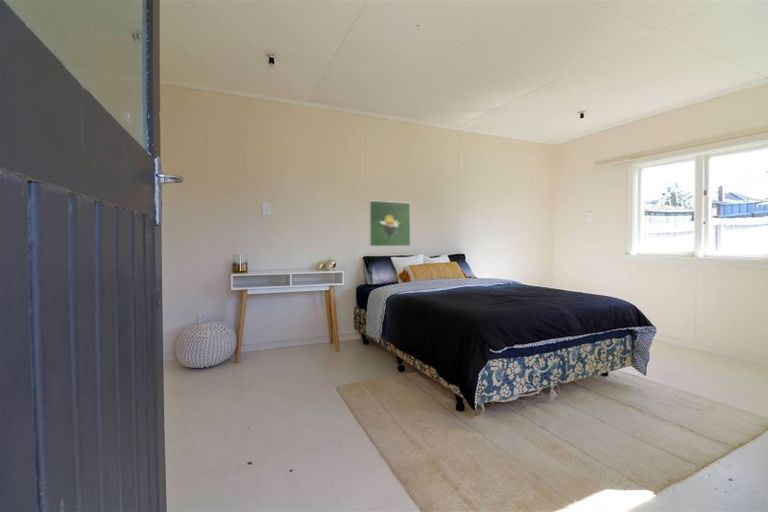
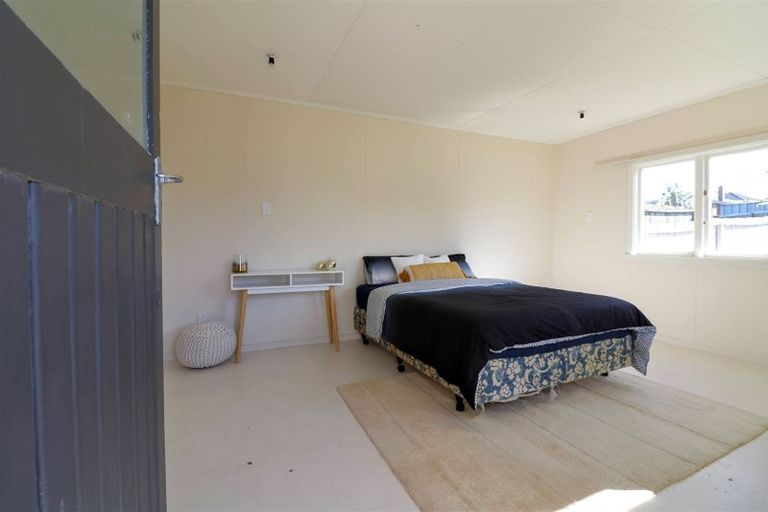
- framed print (390, 224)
